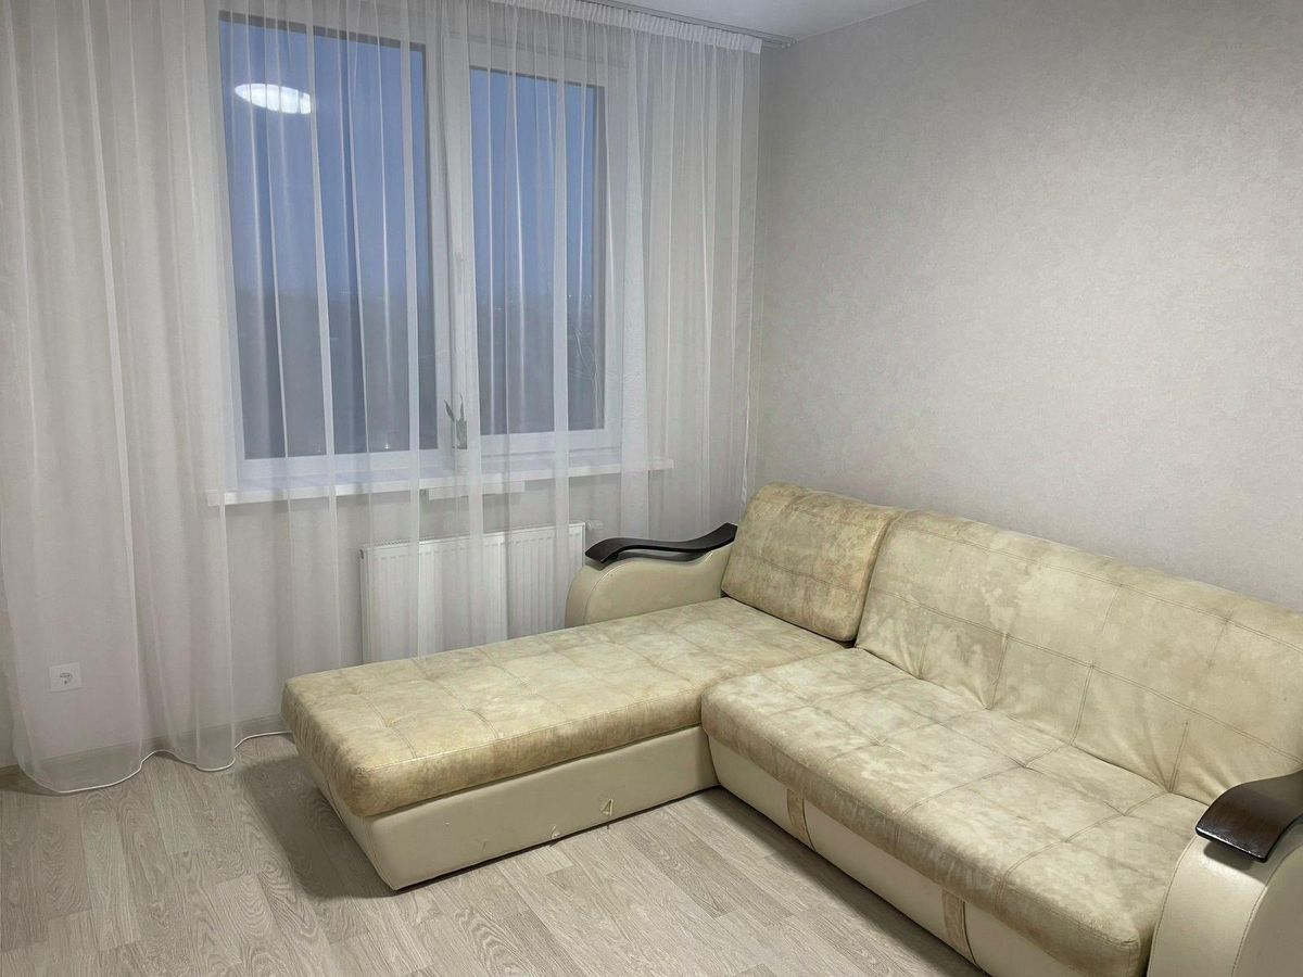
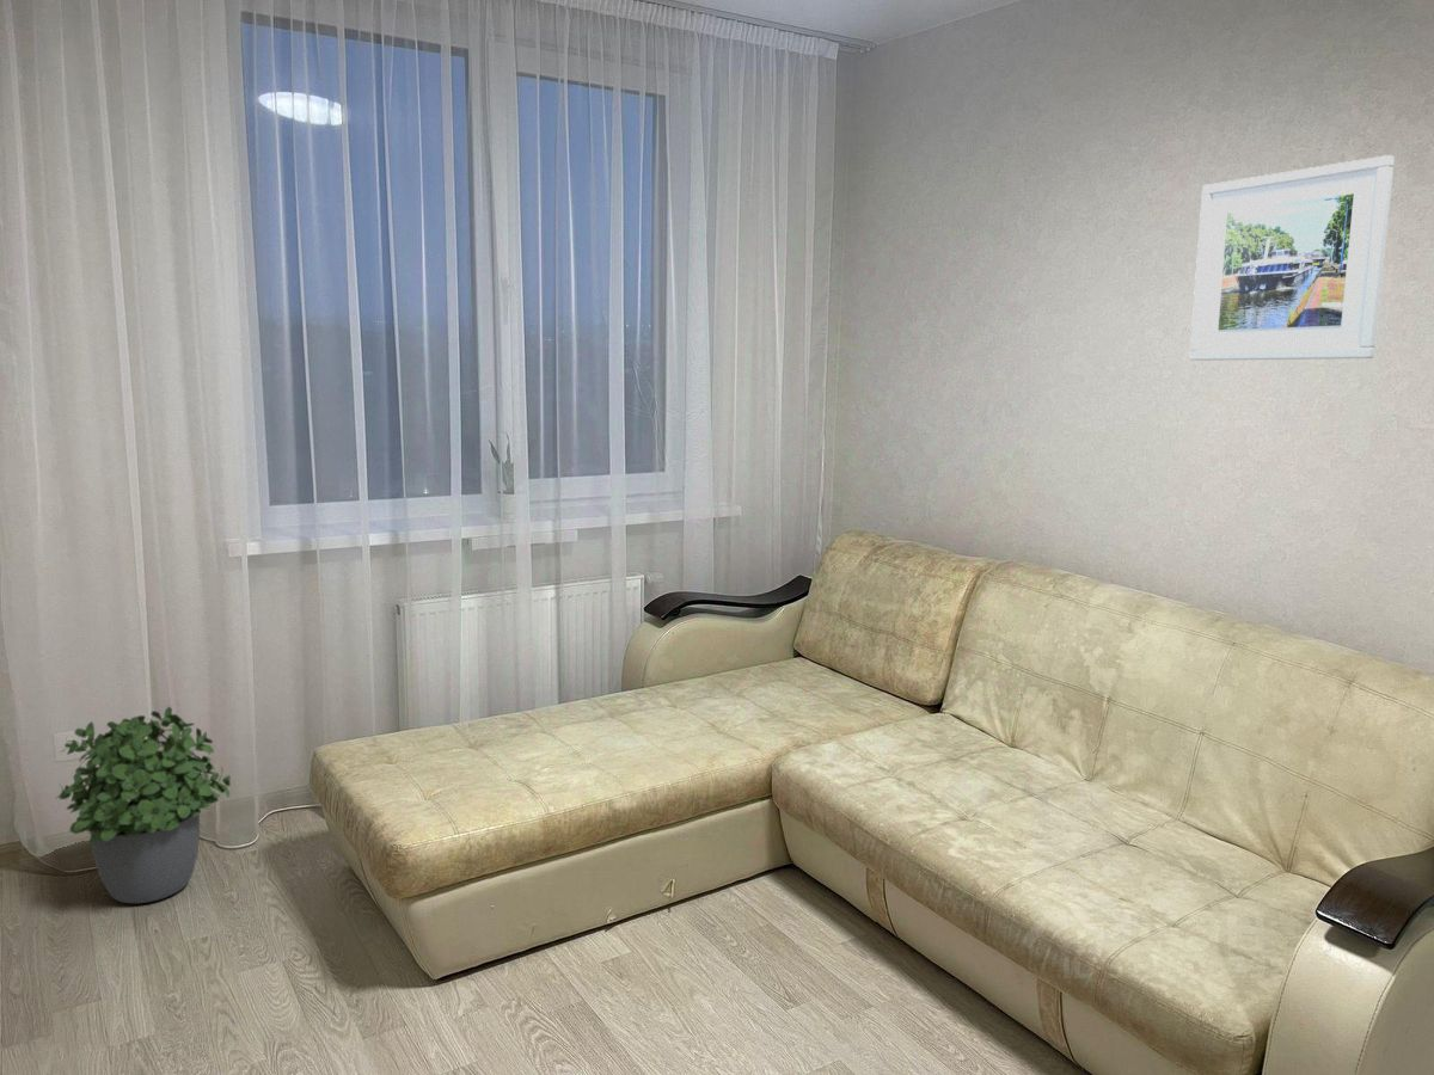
+ potted plant (146, 801)
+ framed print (1282, 266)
